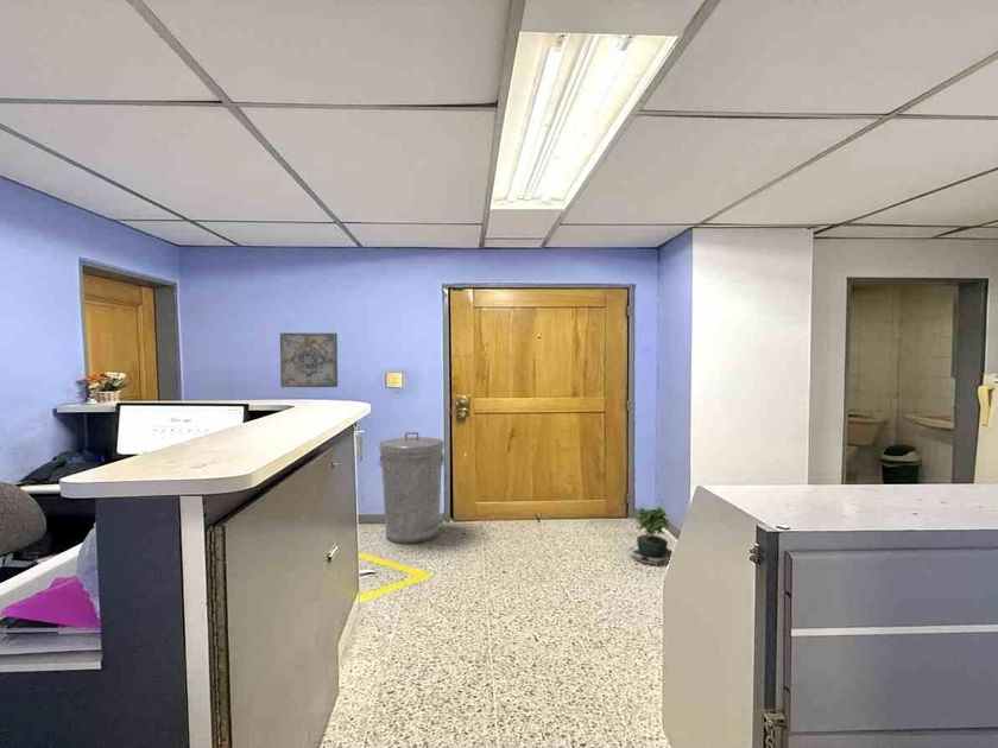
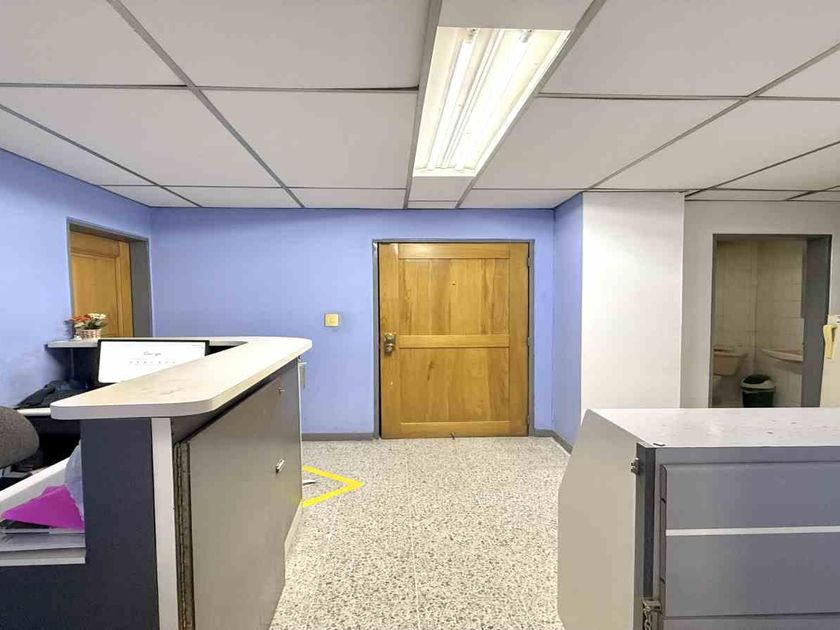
- potted plant (651, 532)
- wall art (309, 360)
- trash can (412, 483)
